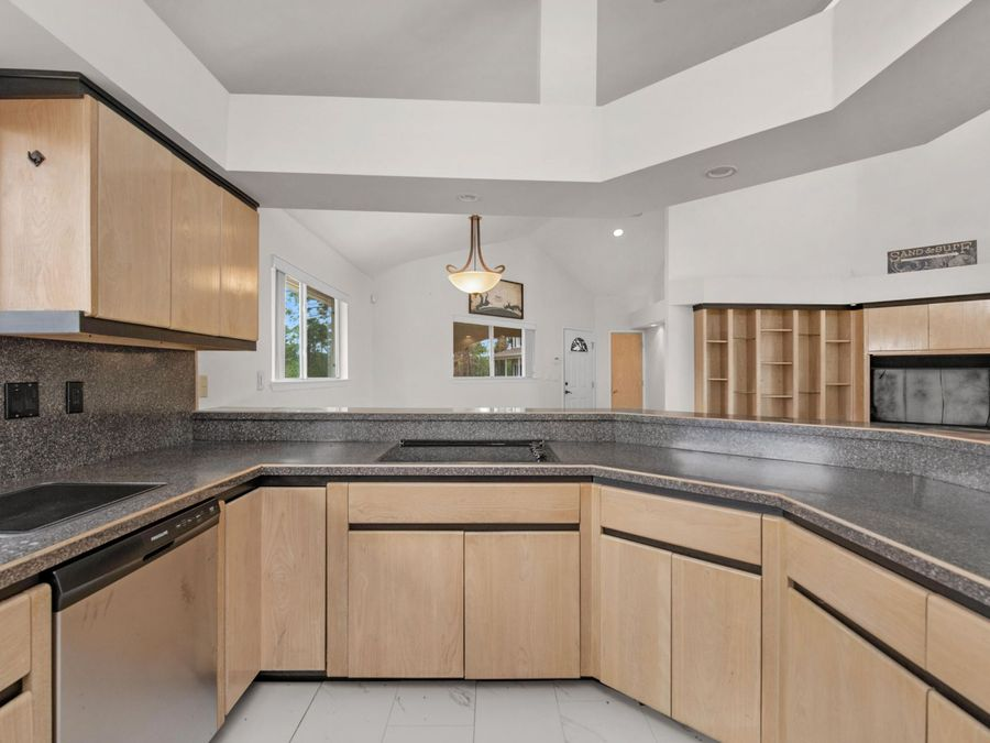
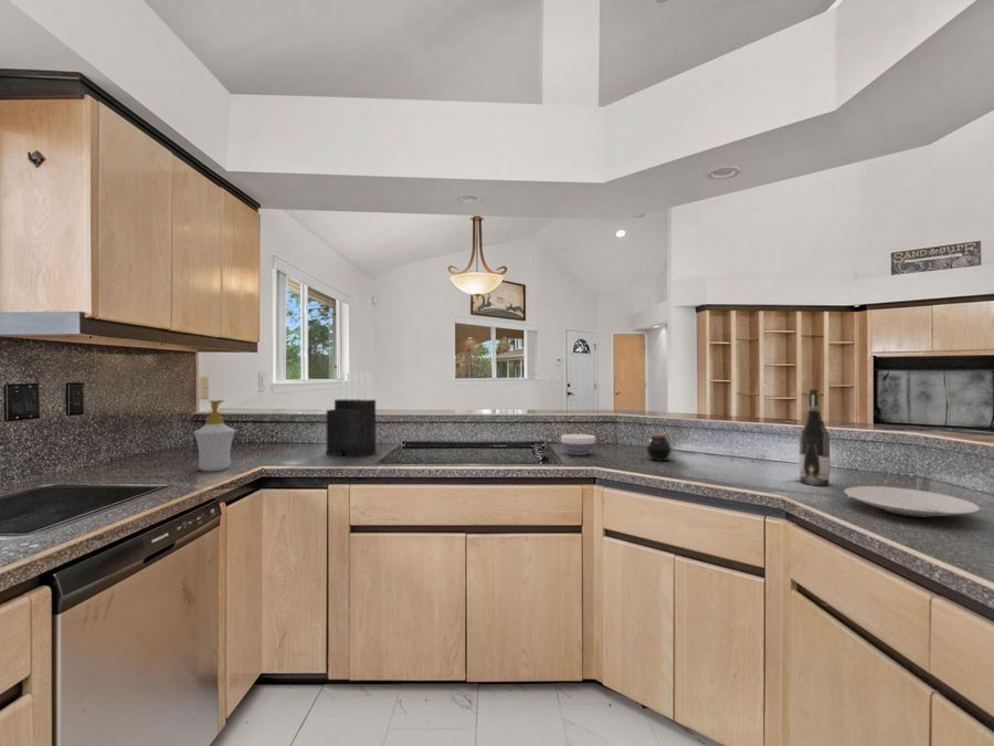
+ wine bottle (814, 435)
+ jar (658, 446)
+ plate (907, 504)
+ soap bottle (214, 434)
+ bowl (578, 444)
+ knife block (349, 413)
